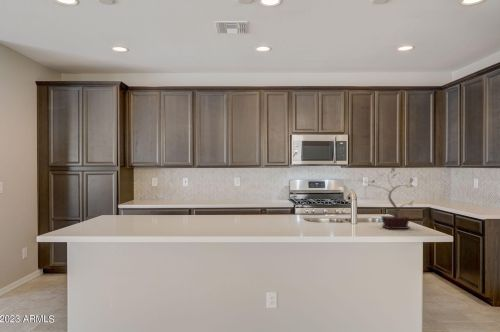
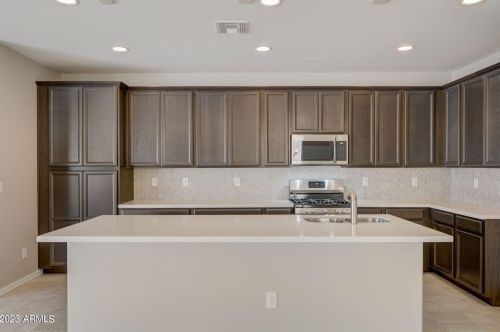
- potted plant (388, 196)
